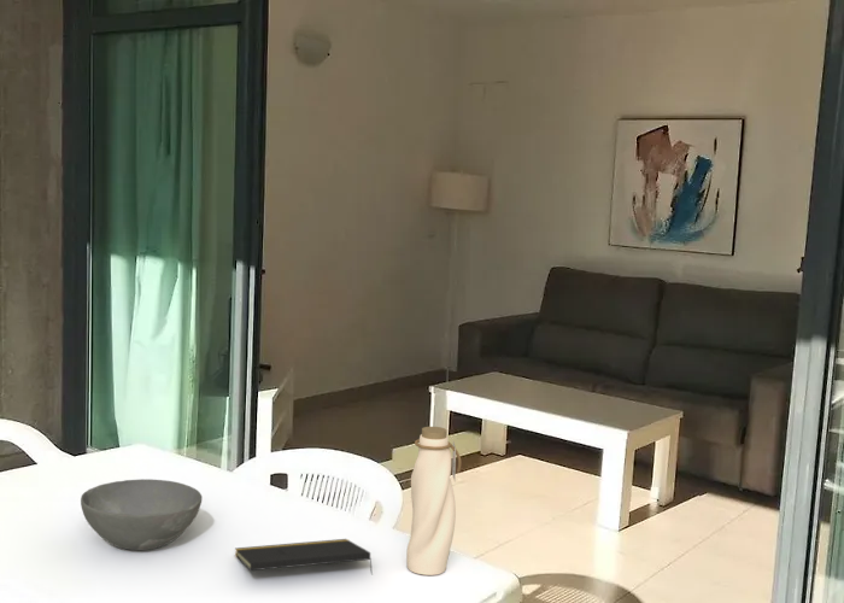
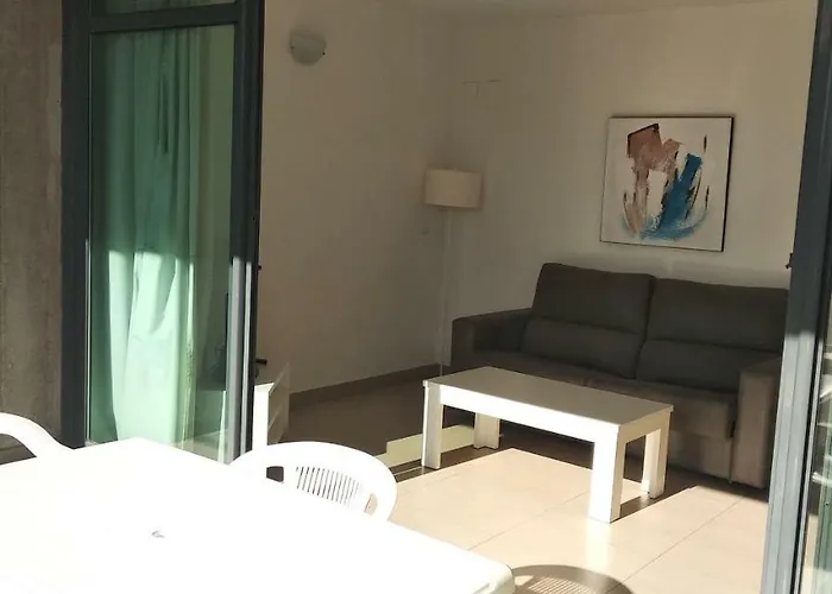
- notepad (300, 554)
- bowl (141, 519)
- water bottle (433, 498)
